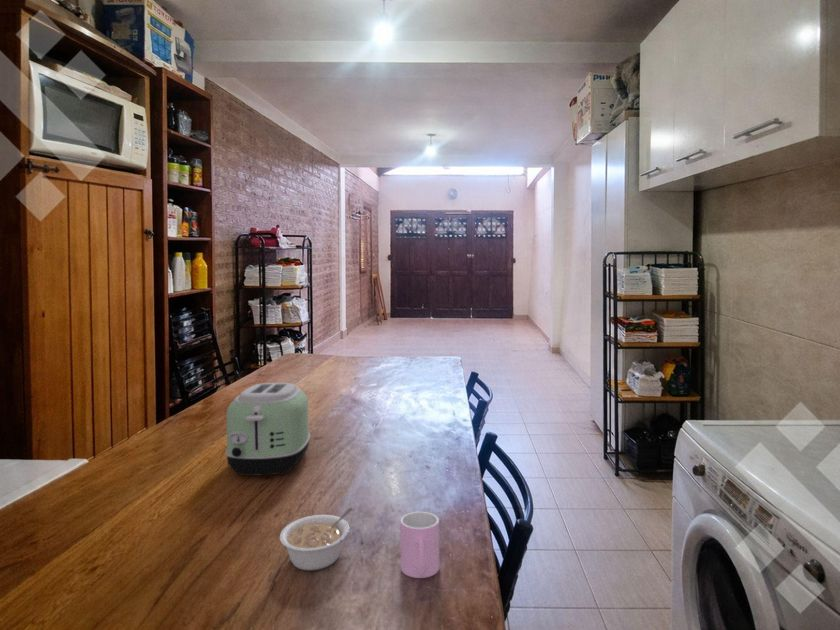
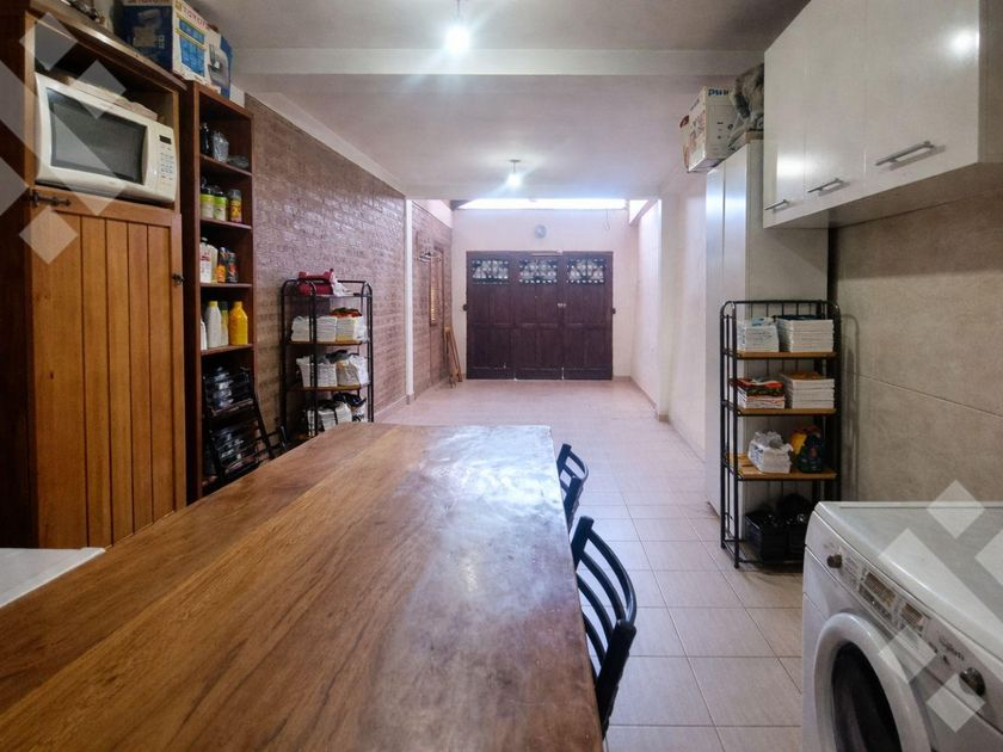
- cup (420, 548)
- legume (316, 539)
- toaster (268, 426)
